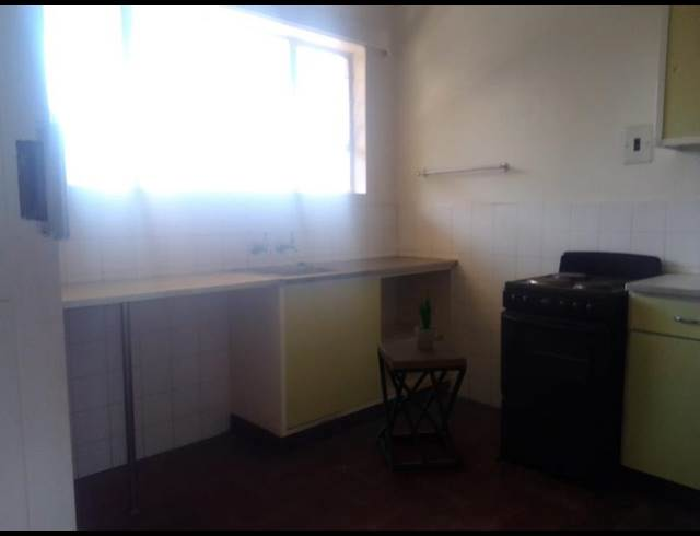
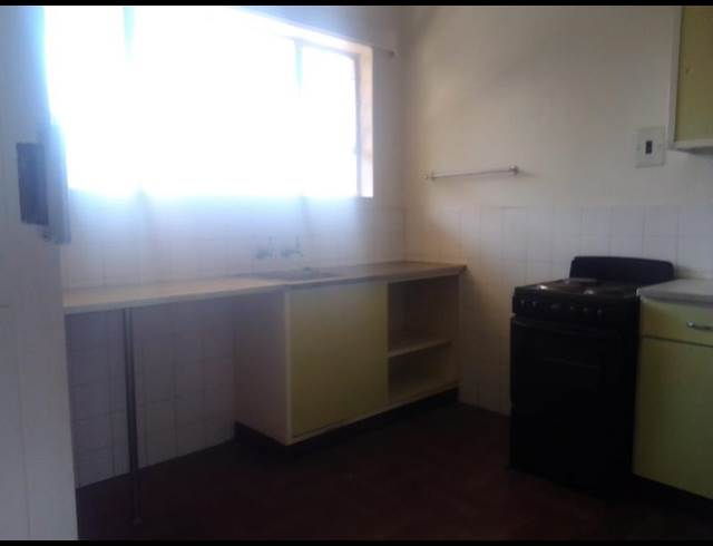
- potted plant (425, 318)
- stool (418, 400)
